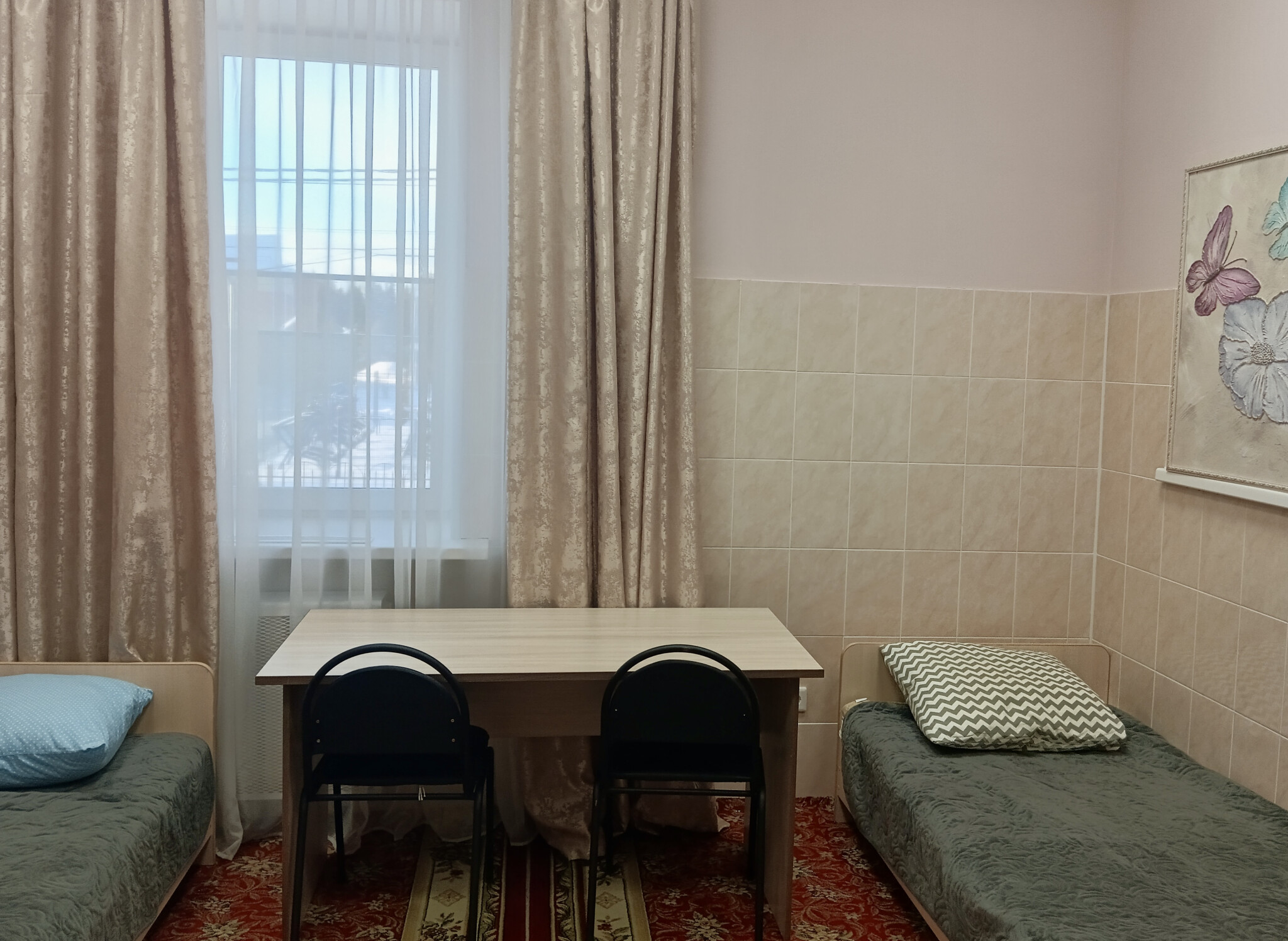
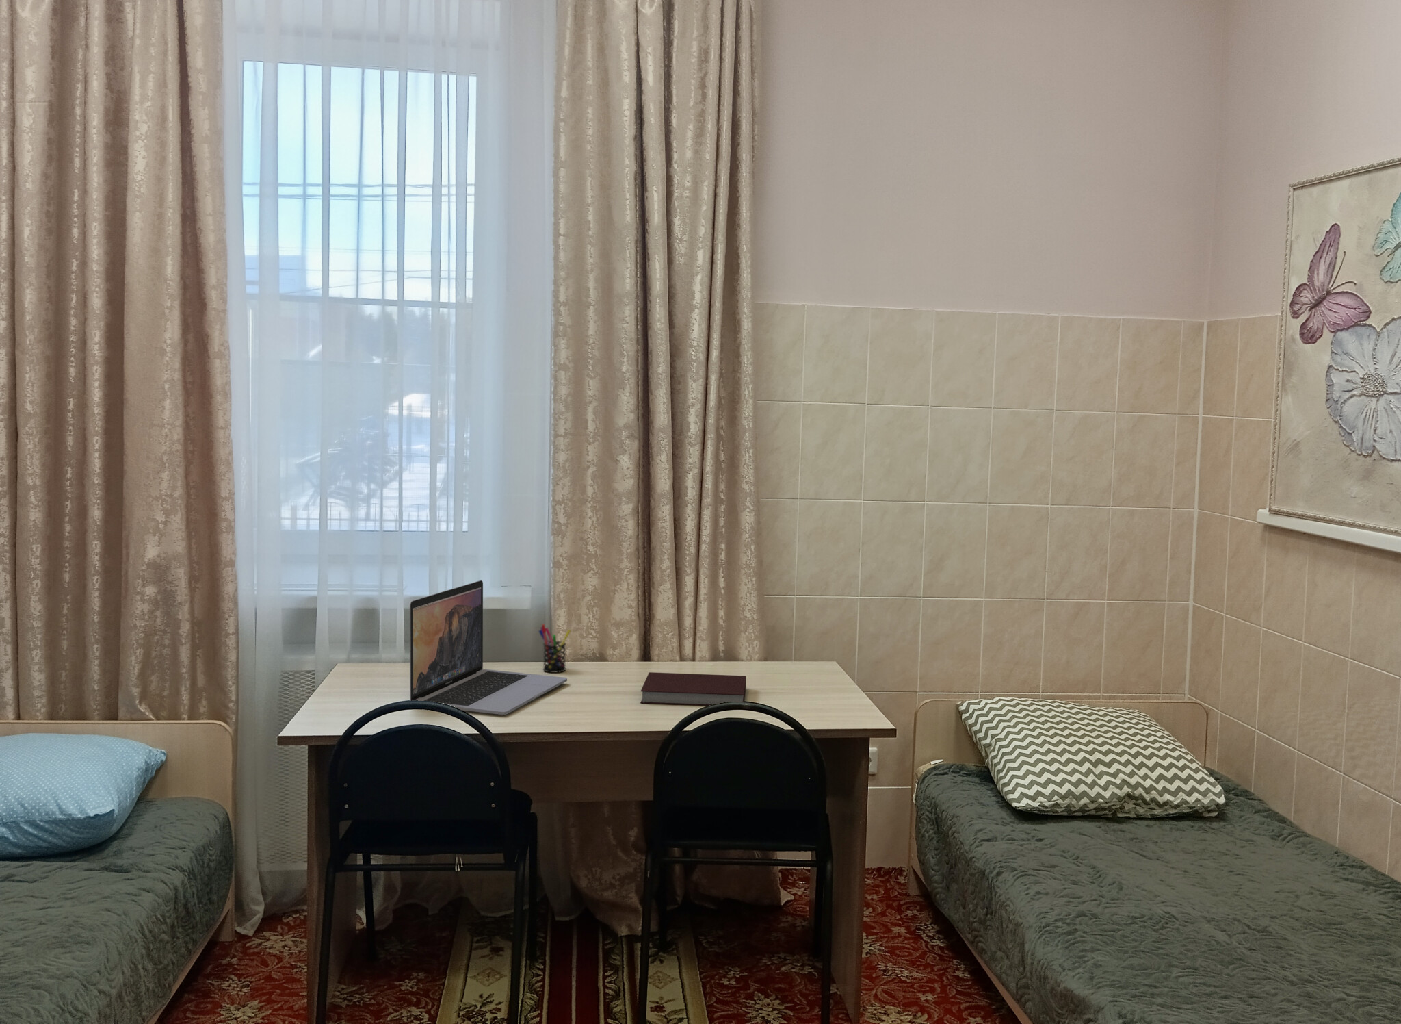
+ laptop (482, 643)
+ notebook (694, 689)
+ pen holder (553, 647)
